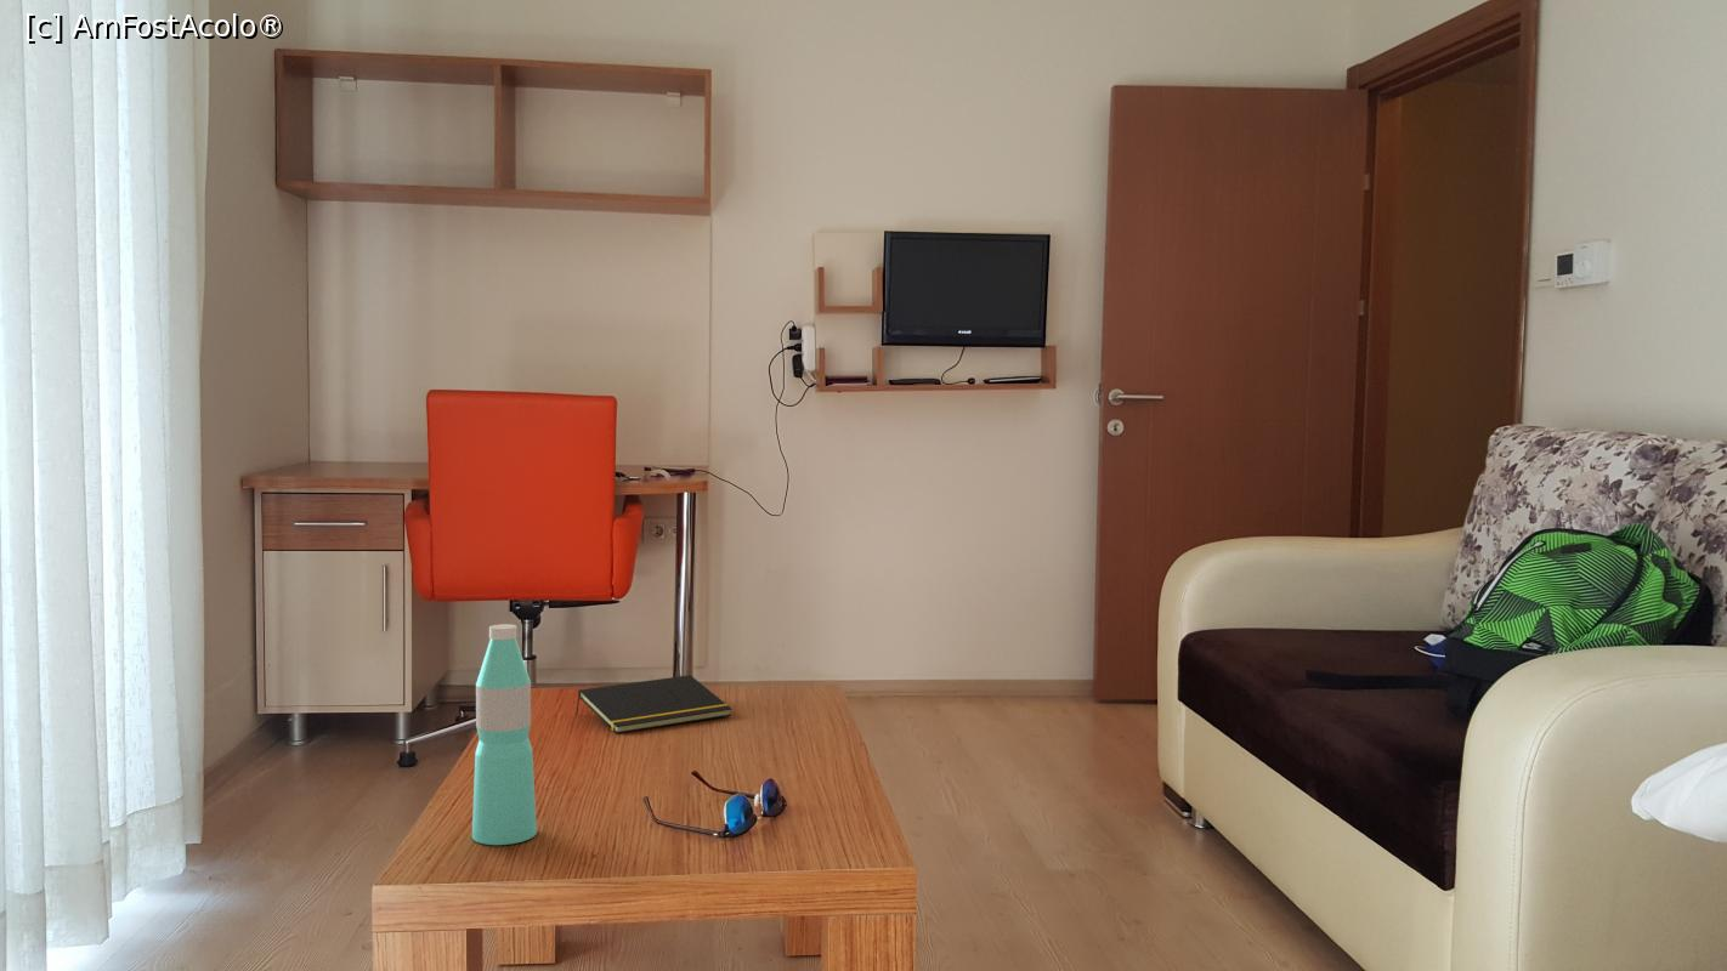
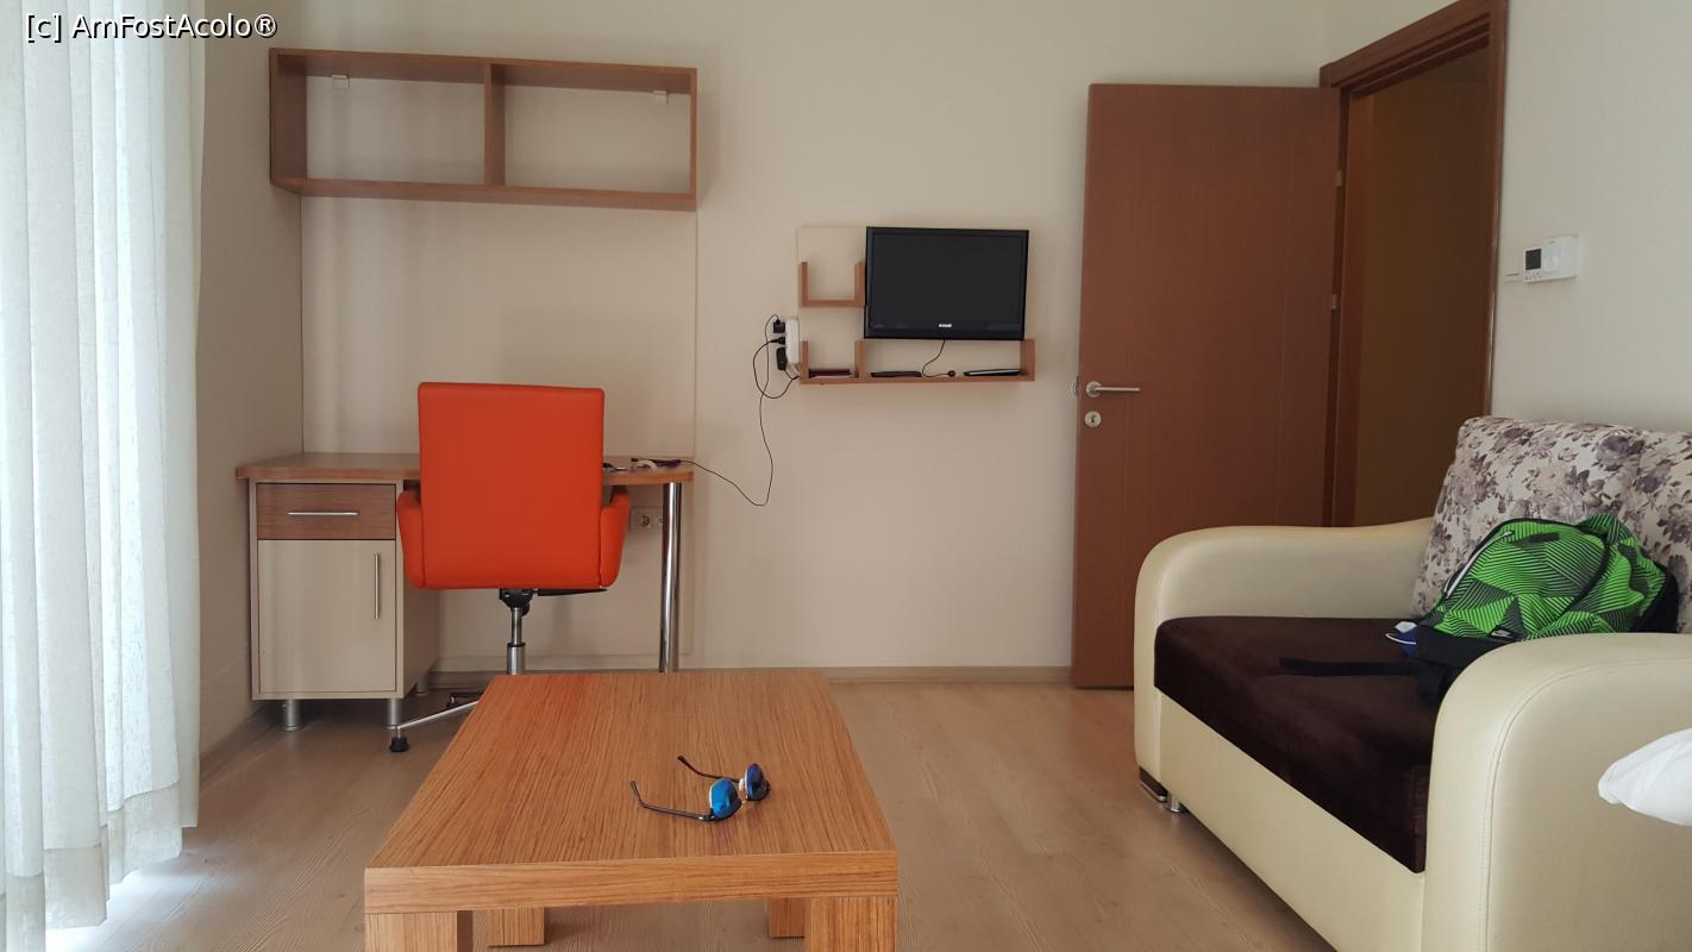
- water bottle (503, 731)
- notepad (655, 702)
